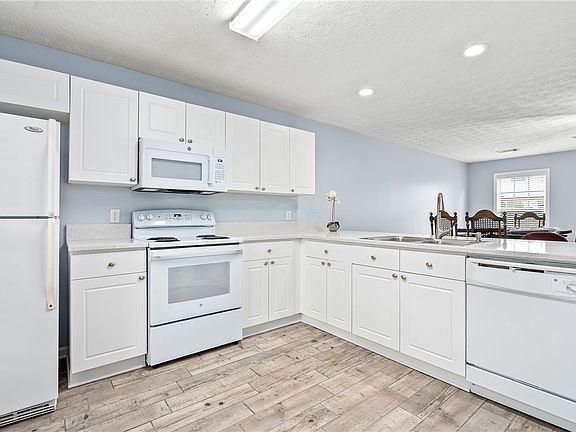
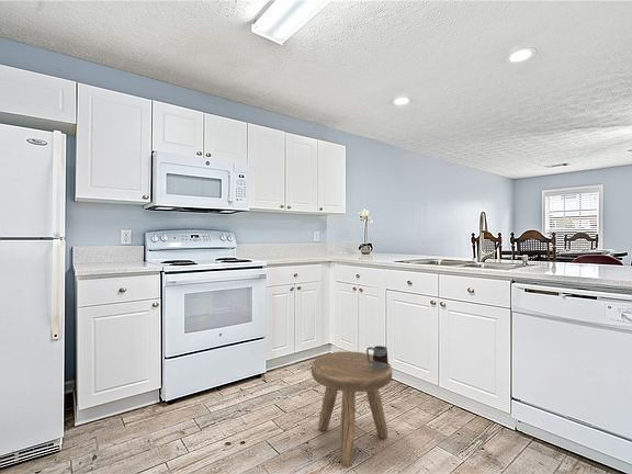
+ stool (350, 403)
+ mug (377, 357)
